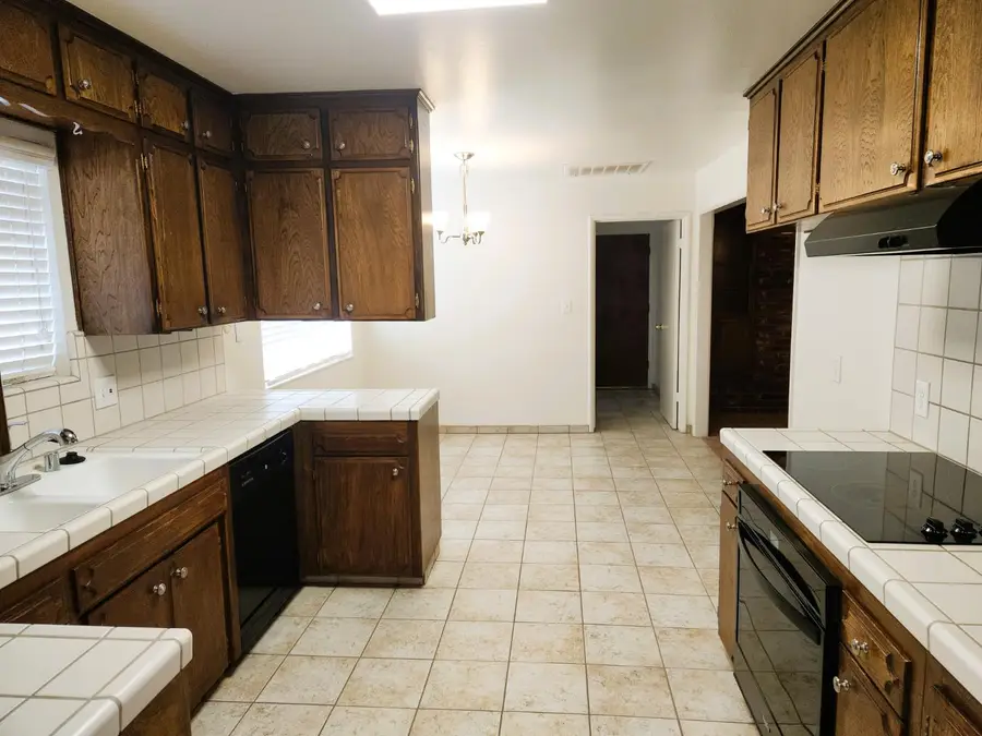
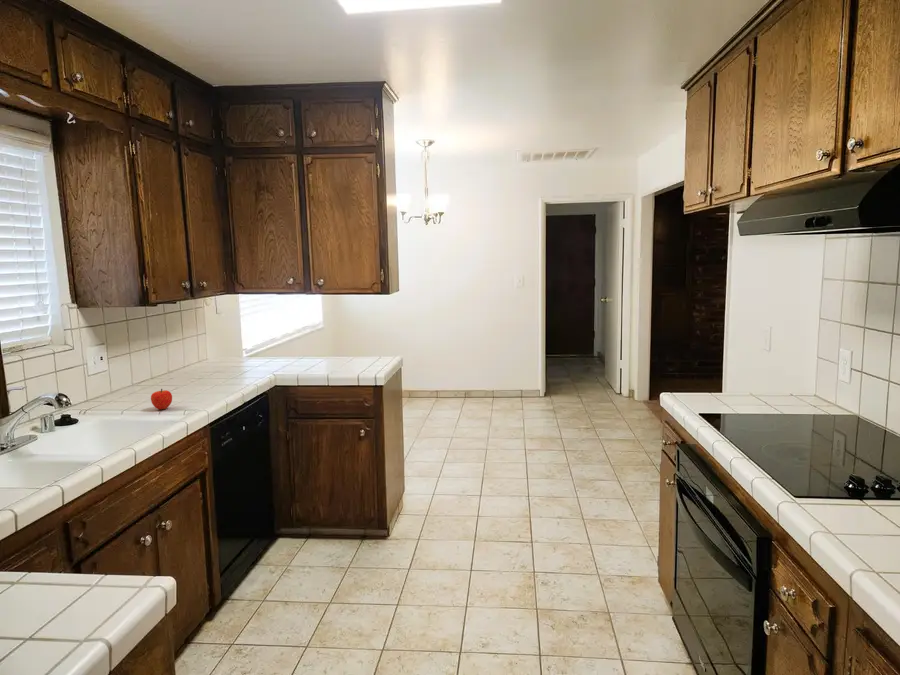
+ fruit (161, 398)
